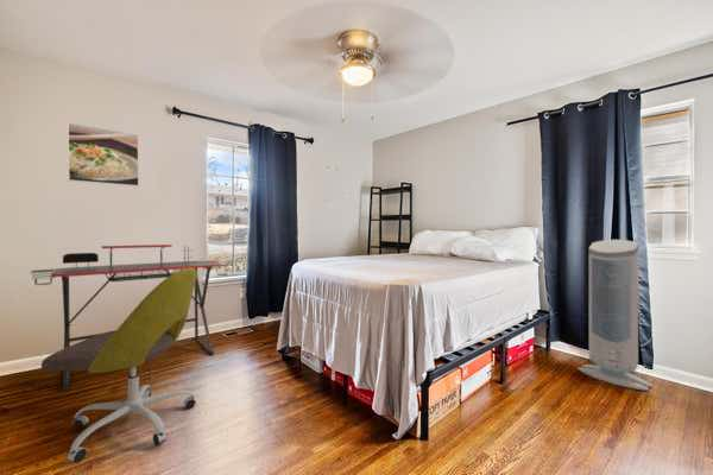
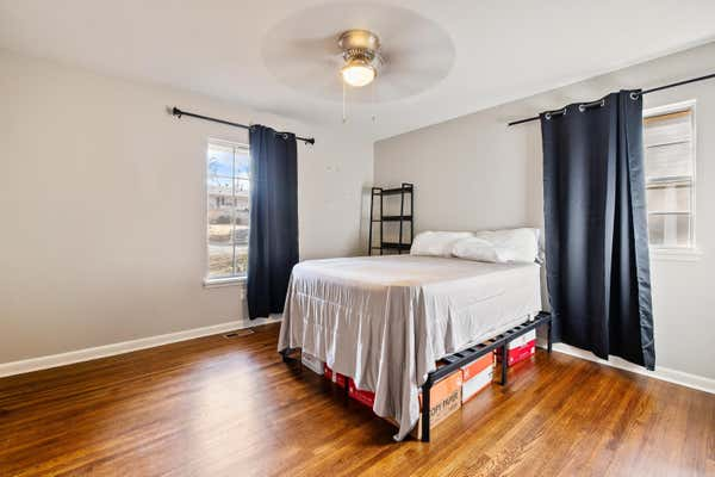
- office chair (126, 347)
- air purifier (612, 308)
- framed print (105, 156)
- desk (138, 279)
